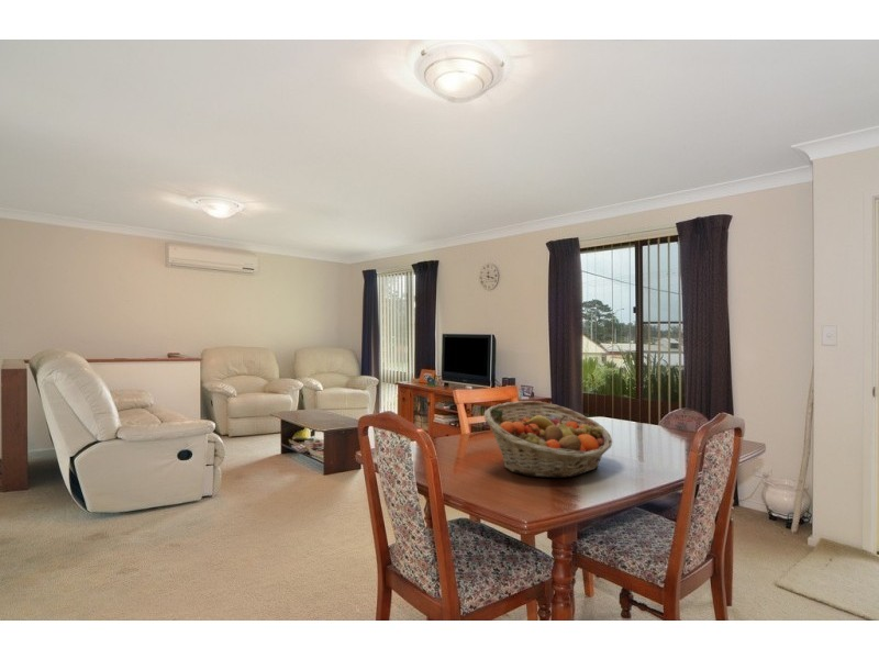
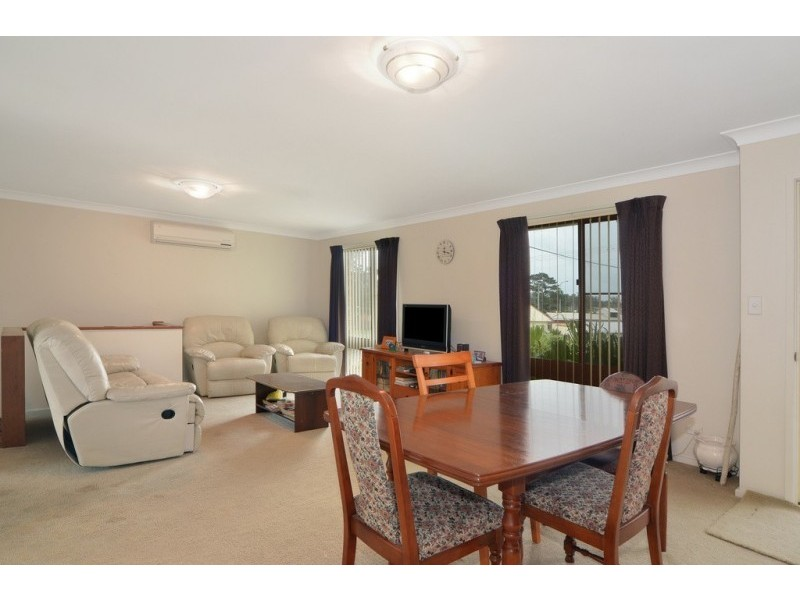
- fruit basket (547, 436)
